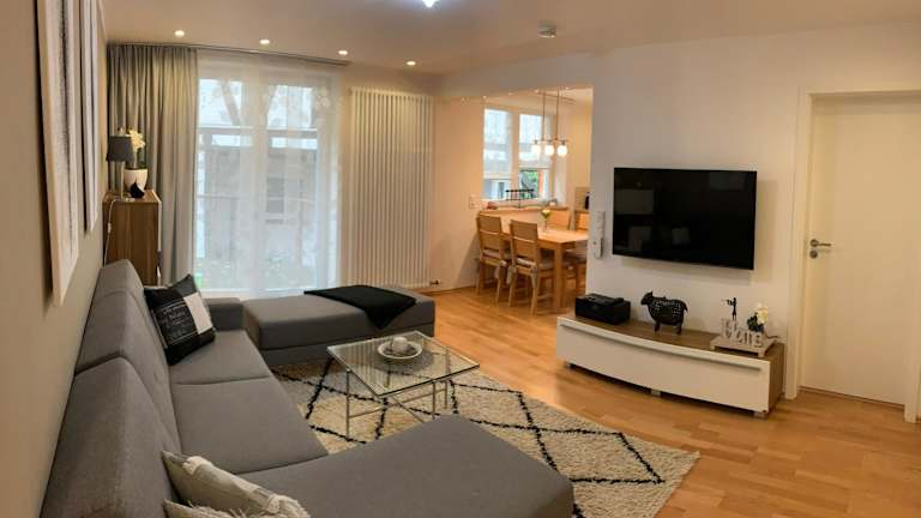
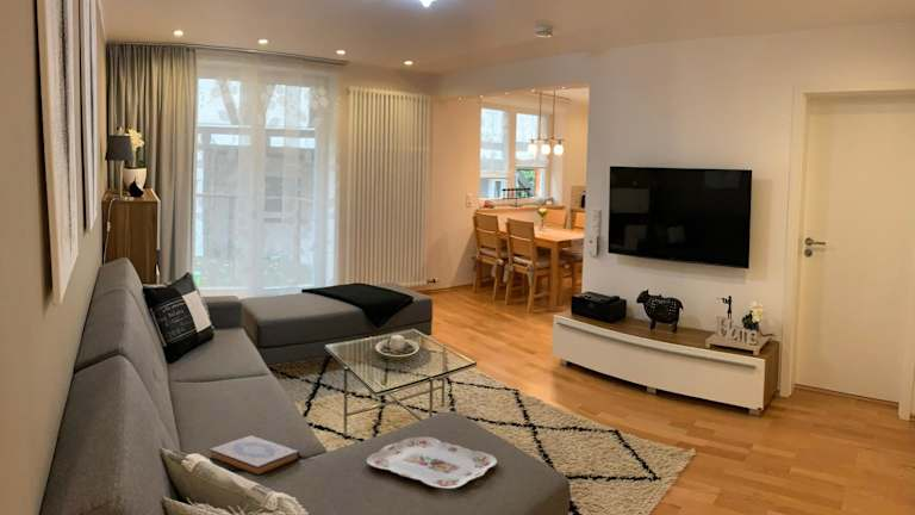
+ serving tray (431, 461)
+ hardback book (254, 453)
